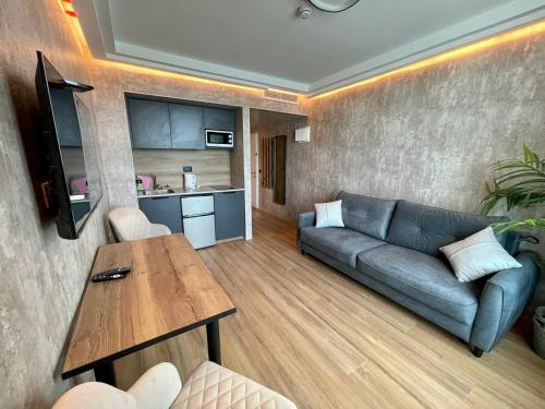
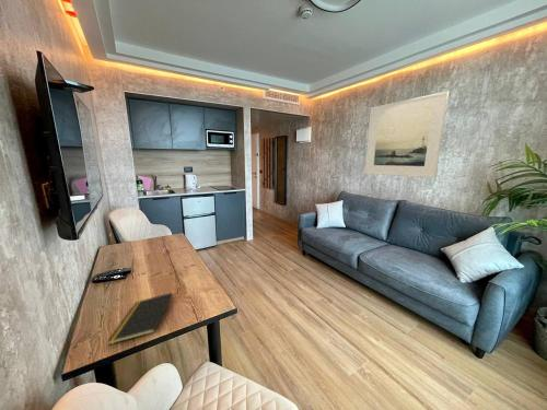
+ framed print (399, 139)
+ notepad (143, 315)
